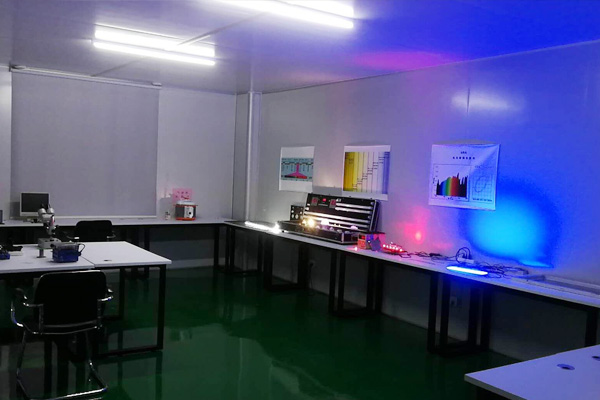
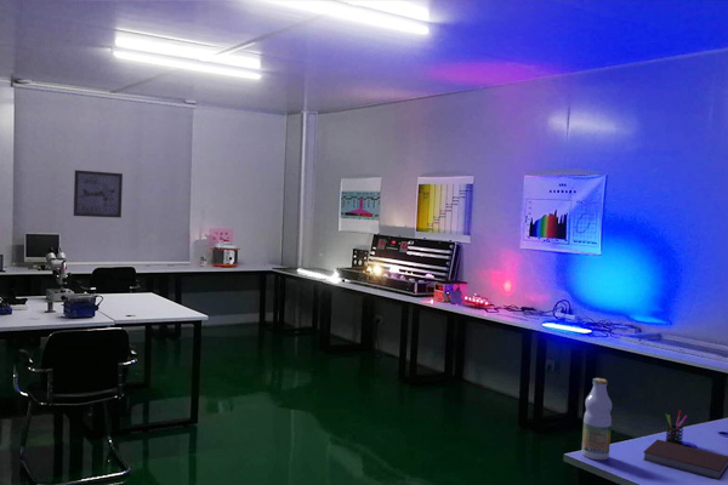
+ pen holder (673, 426)
+ wall art (98, 194)
+ notebook (686, 458)
+ bottle (597, 417)
